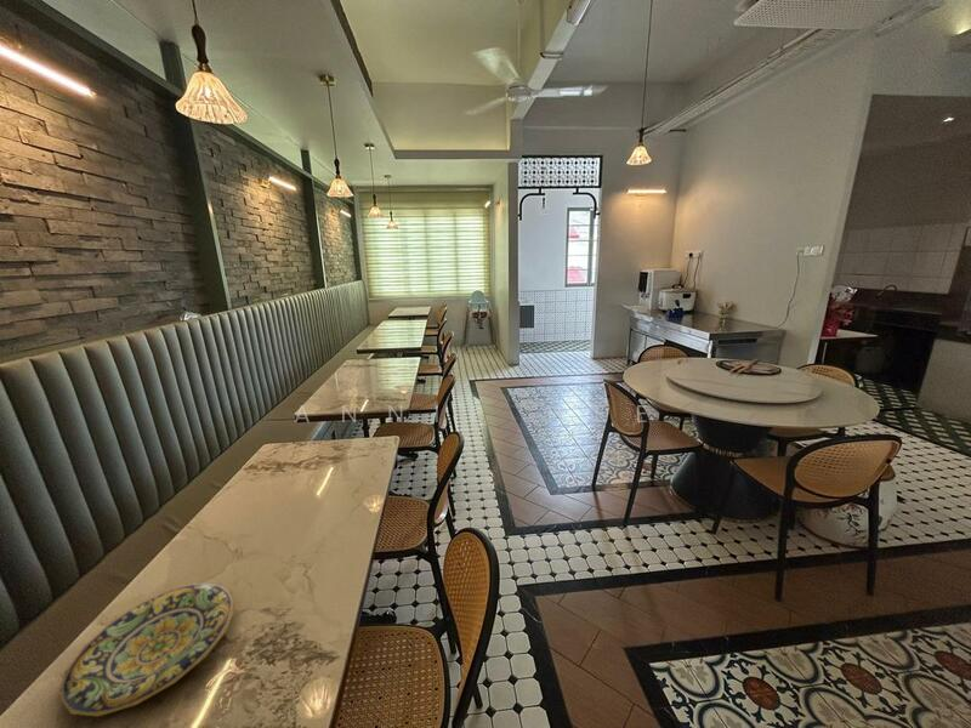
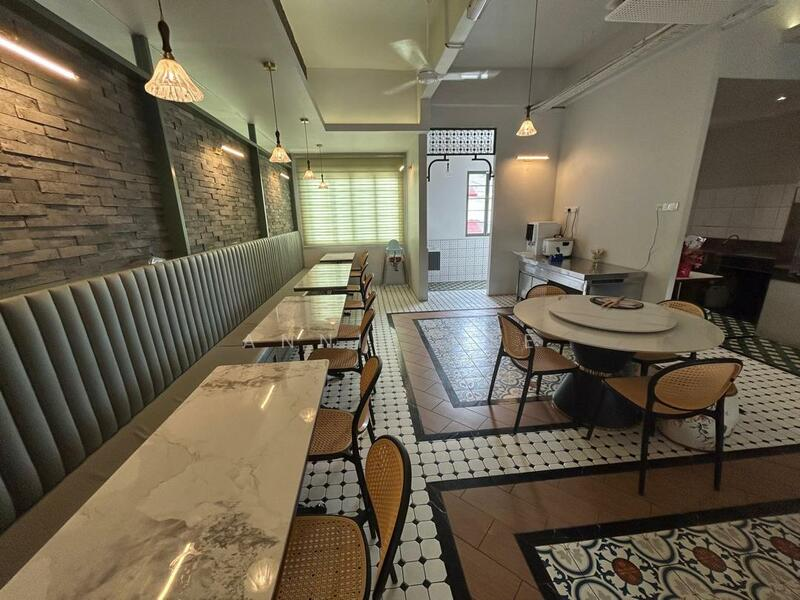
- plate (158, 642)
